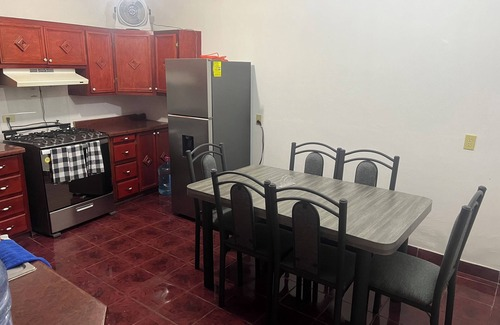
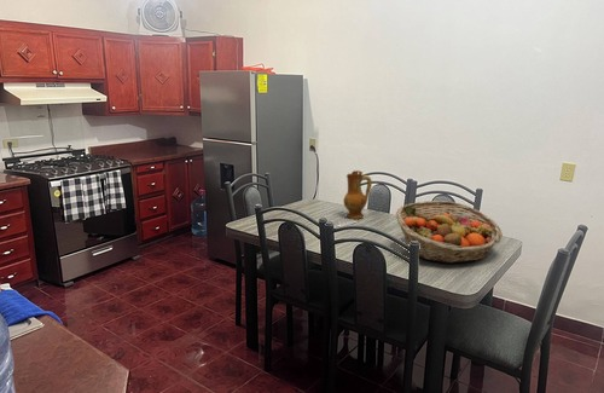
+ ceramic jug (356, 193)
+ fruit basket (447, 230)
